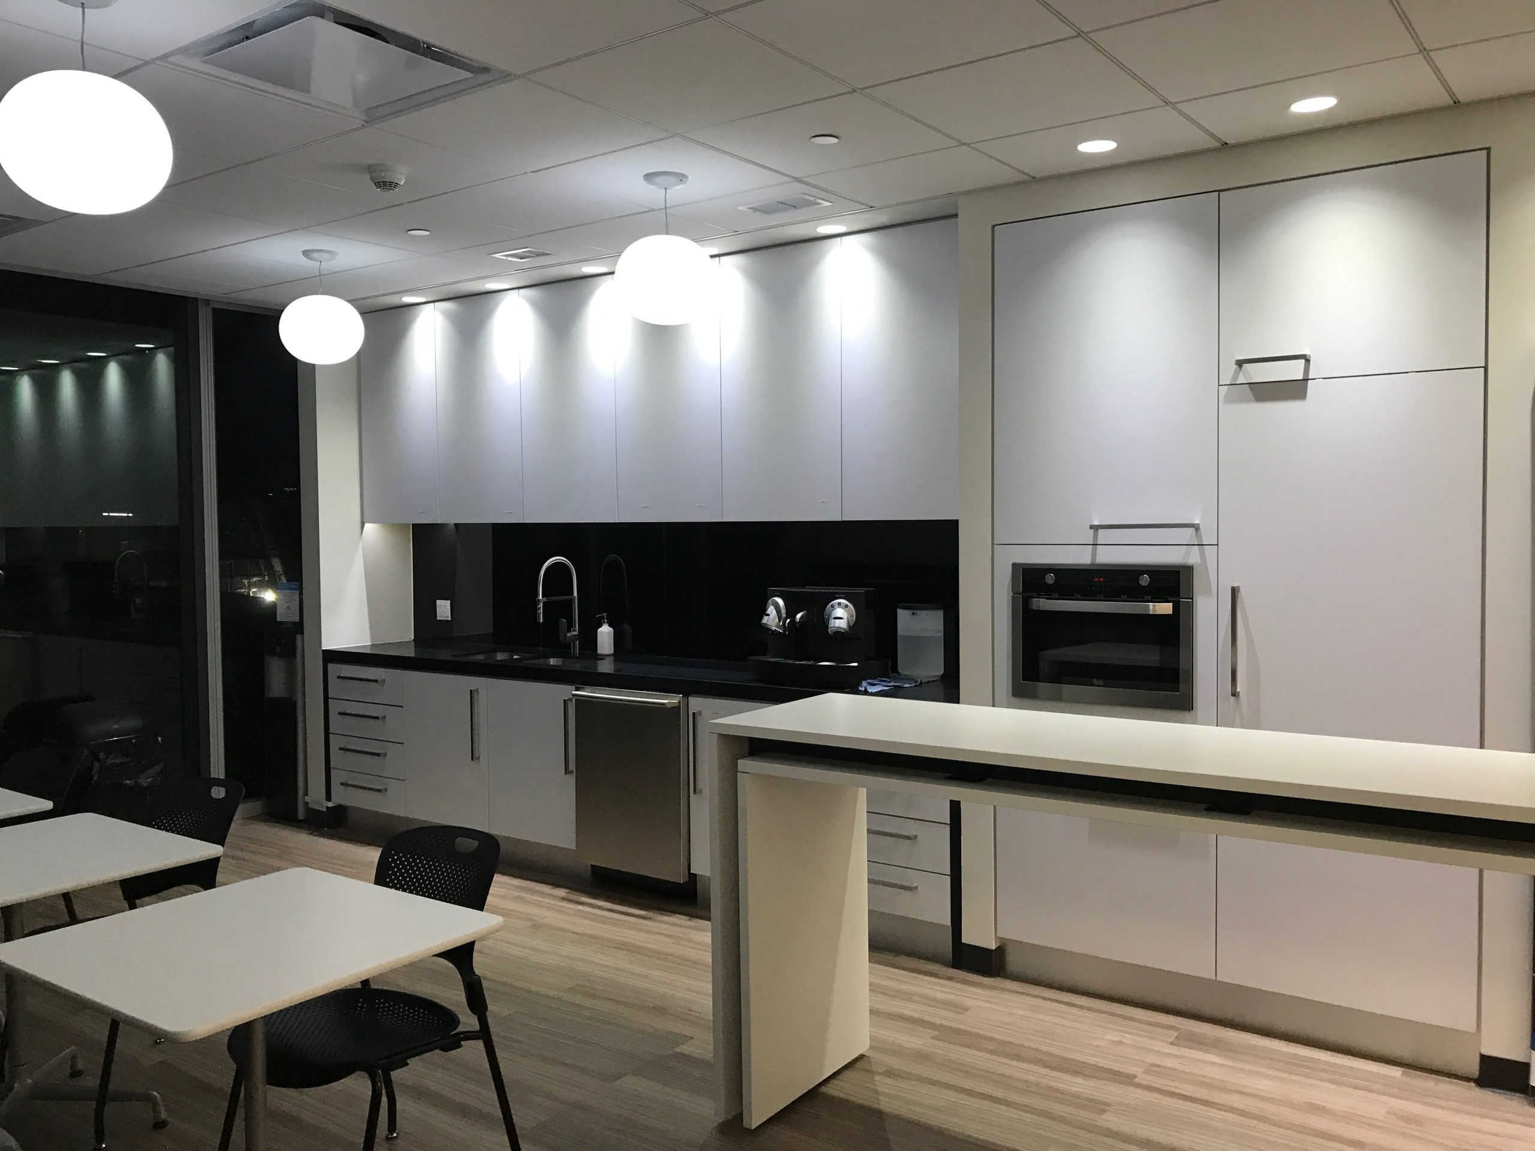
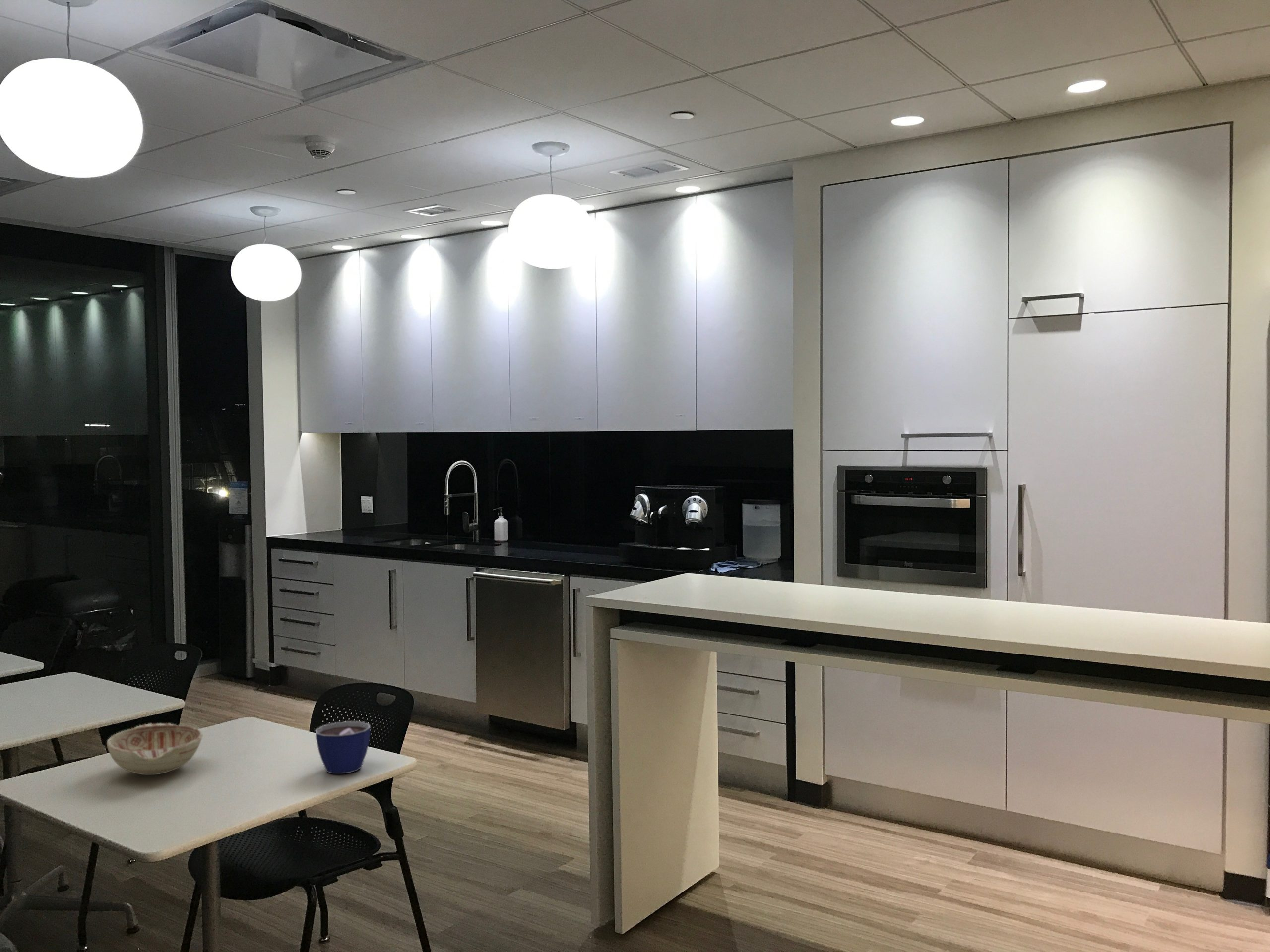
+ decorative bowl (156, 752)
+ cup (342, 746)
